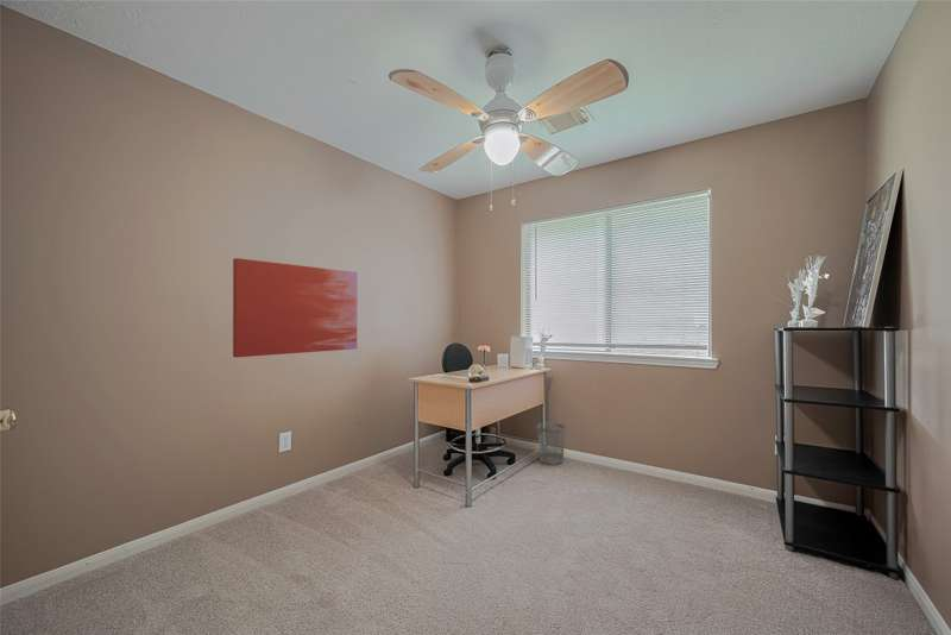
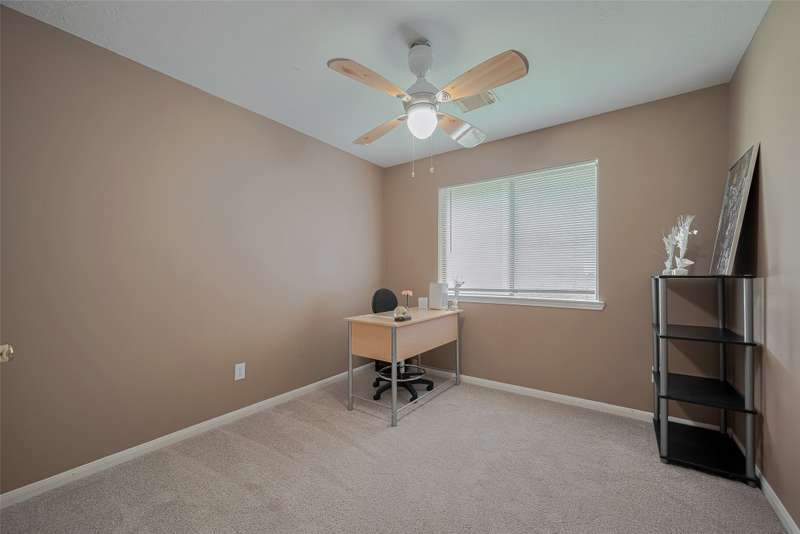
- wastebasket (550, 442)
- wall art (302, 309)
